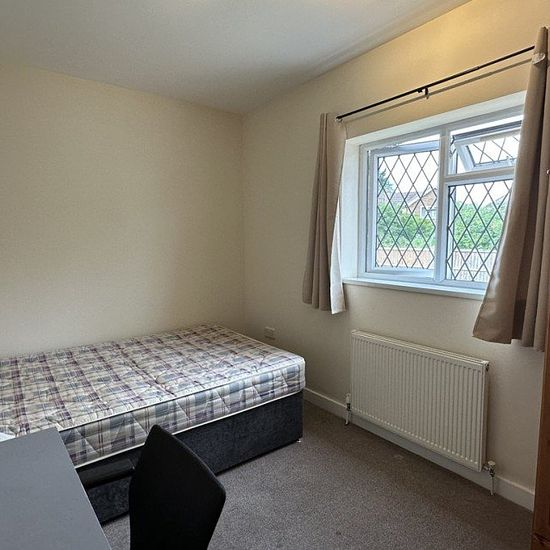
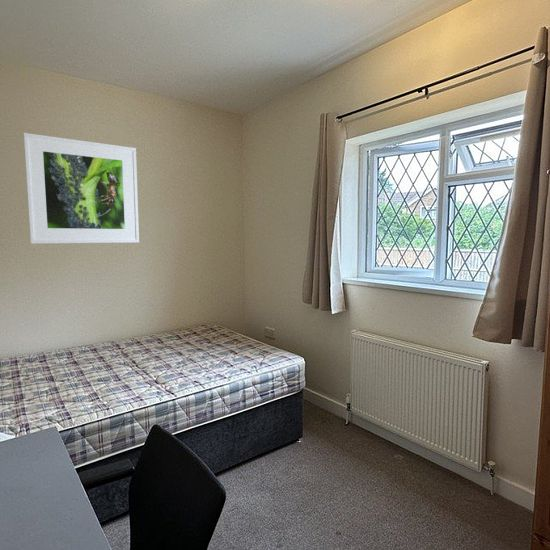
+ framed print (86, 192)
